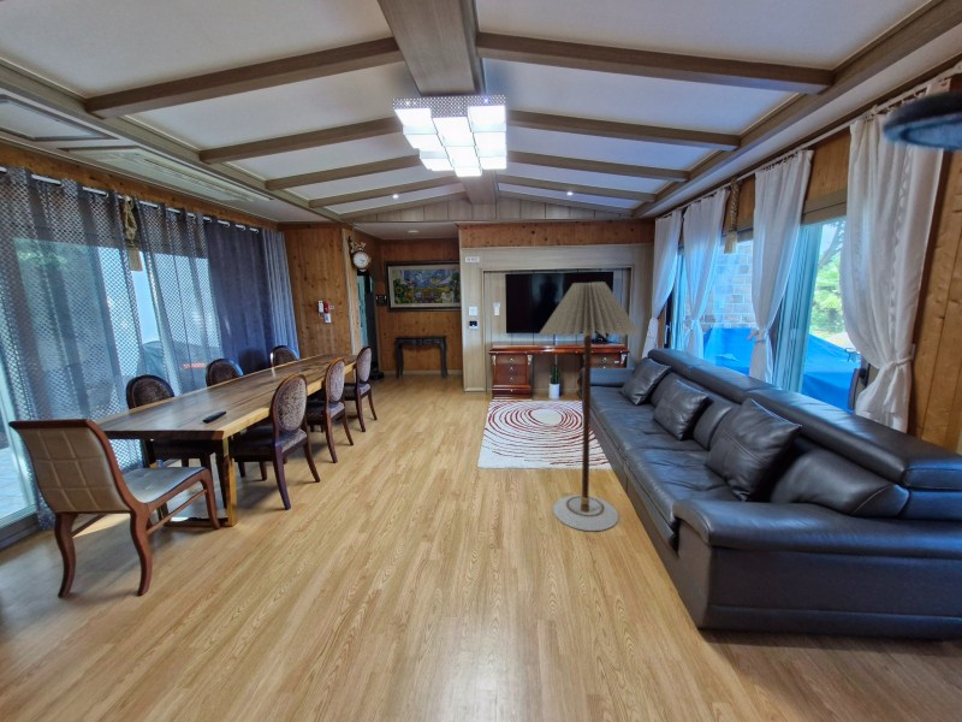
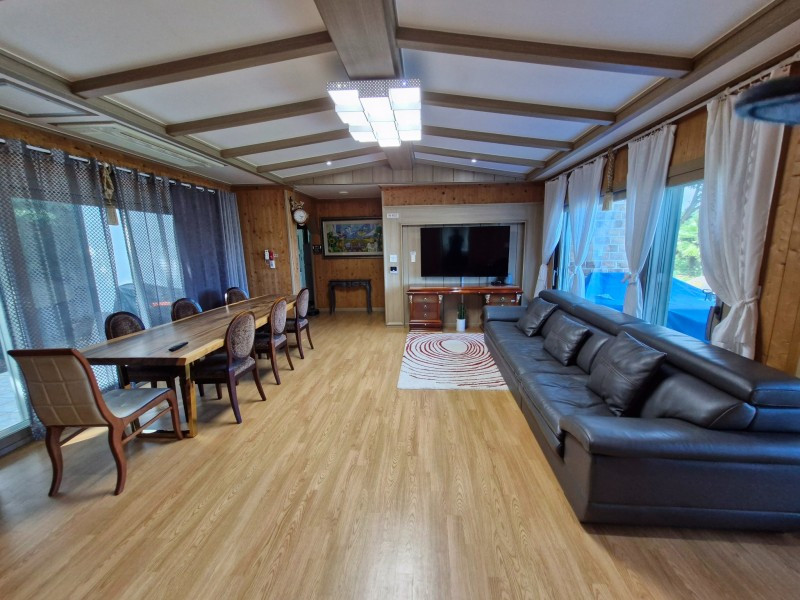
- floor lamp (586, 402)
